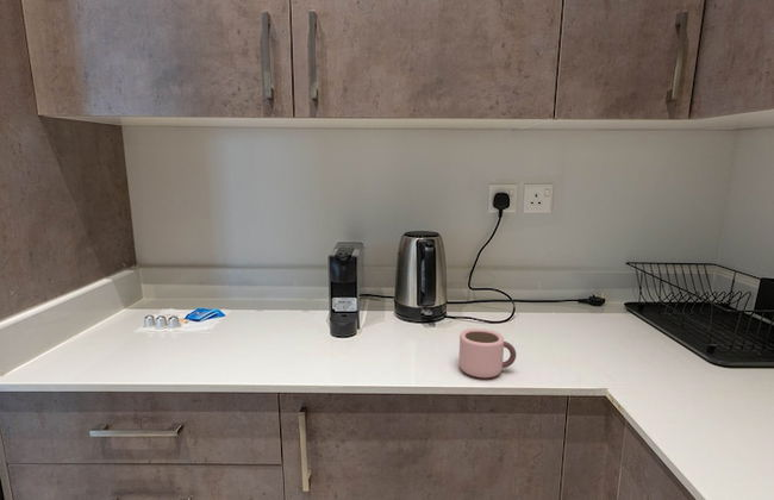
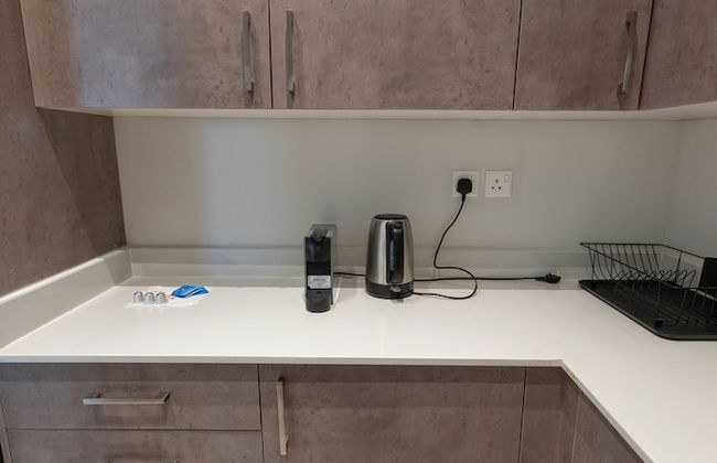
- mug (487, 352)
